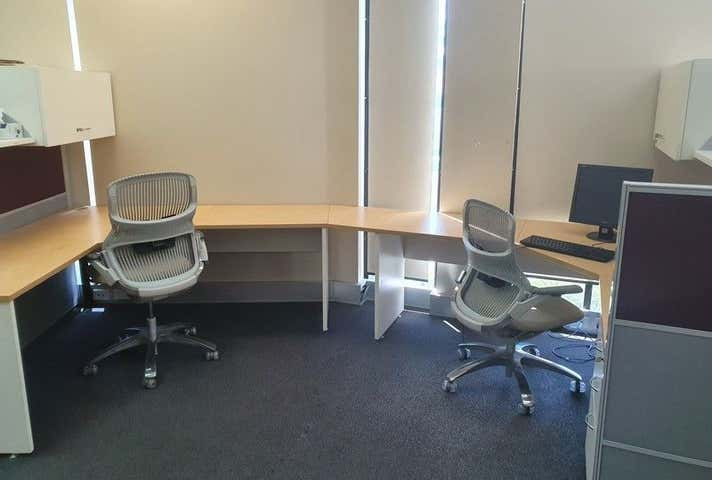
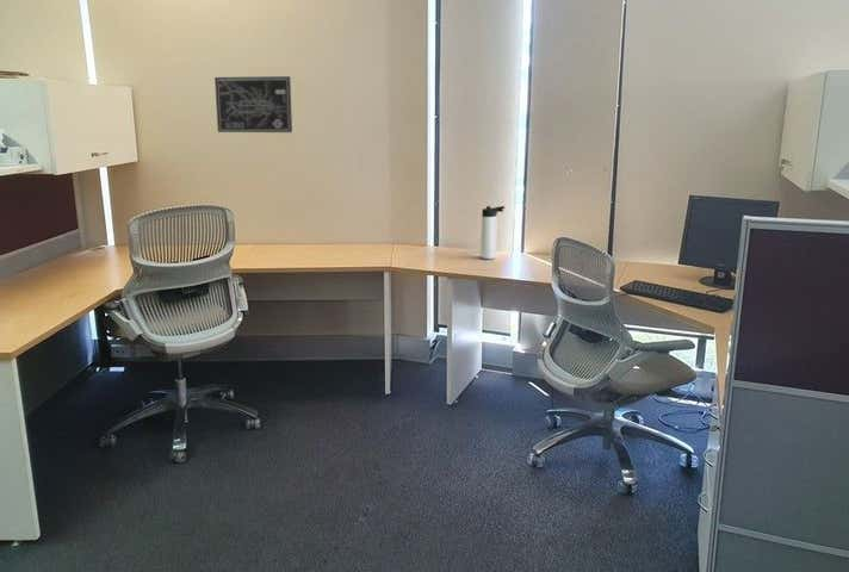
+ thermos bottle (492, 231)
+ wall art (253, 105)
